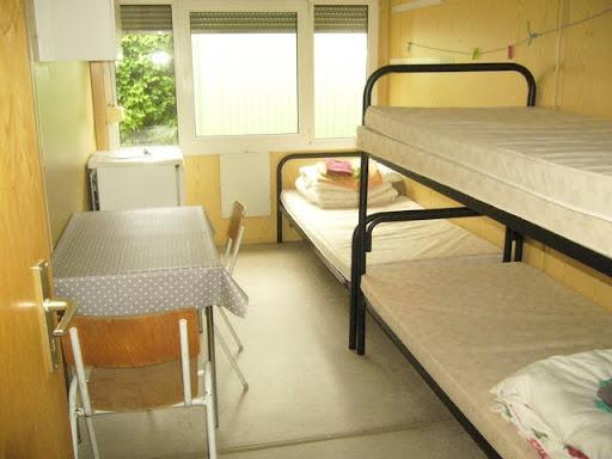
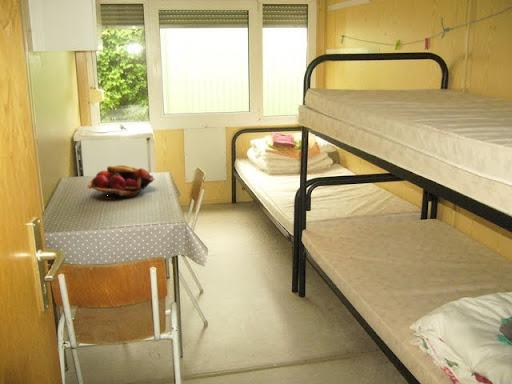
+ fruit basket (120, 180)
